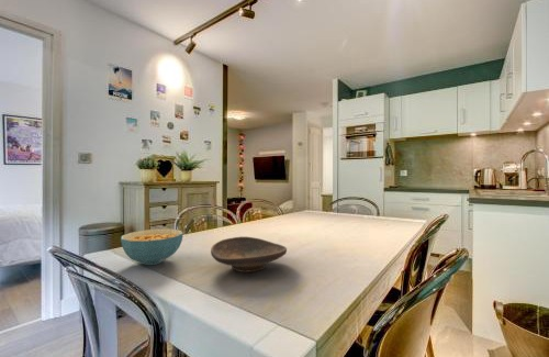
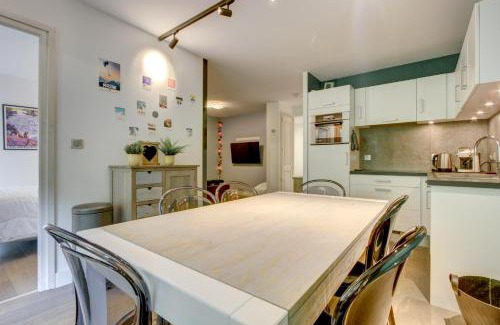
- decorative bowl (249, 255)
- cereal bowl (153, 248)
